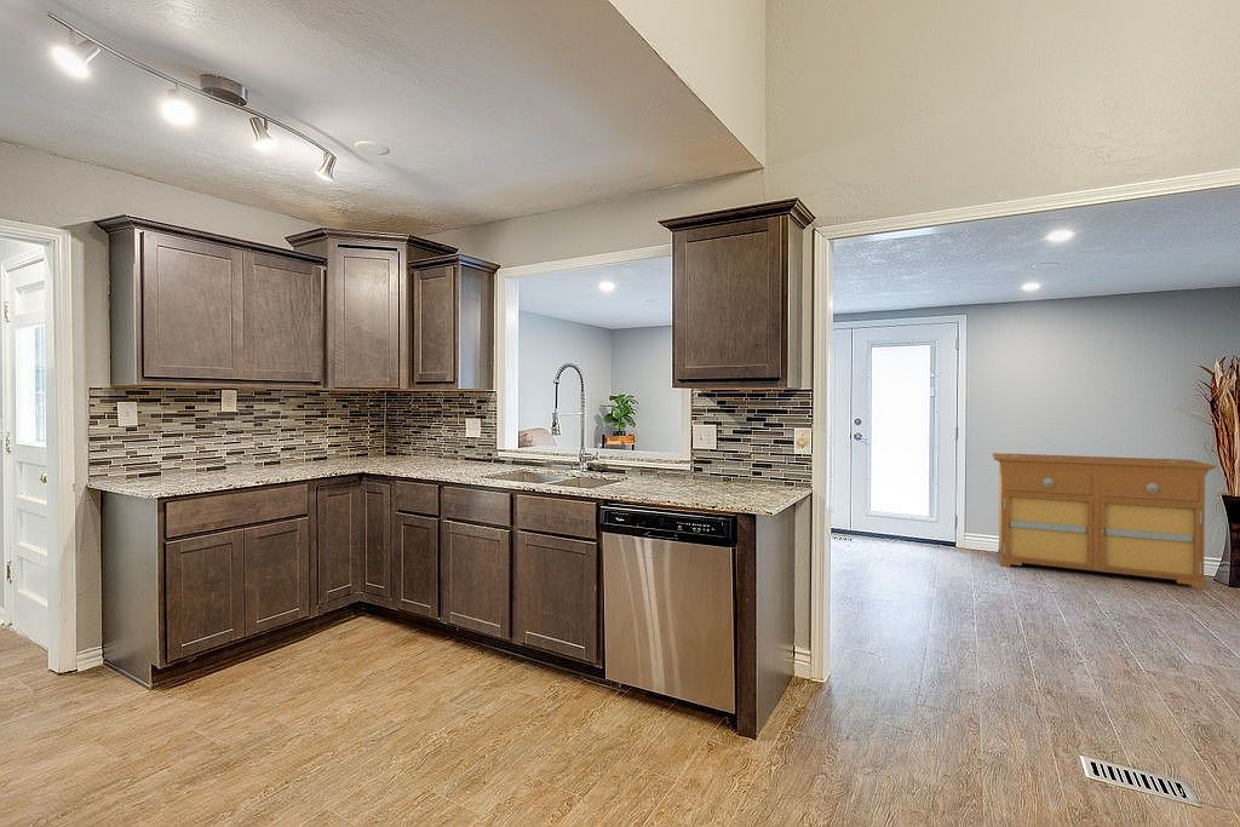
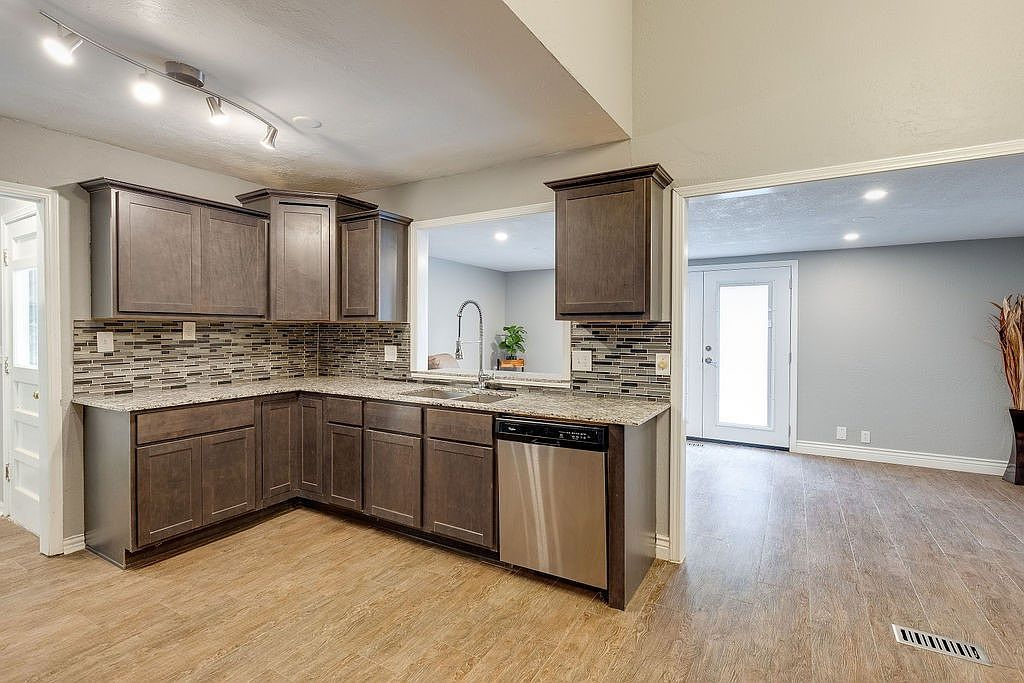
- sideboard (1090, 513)
